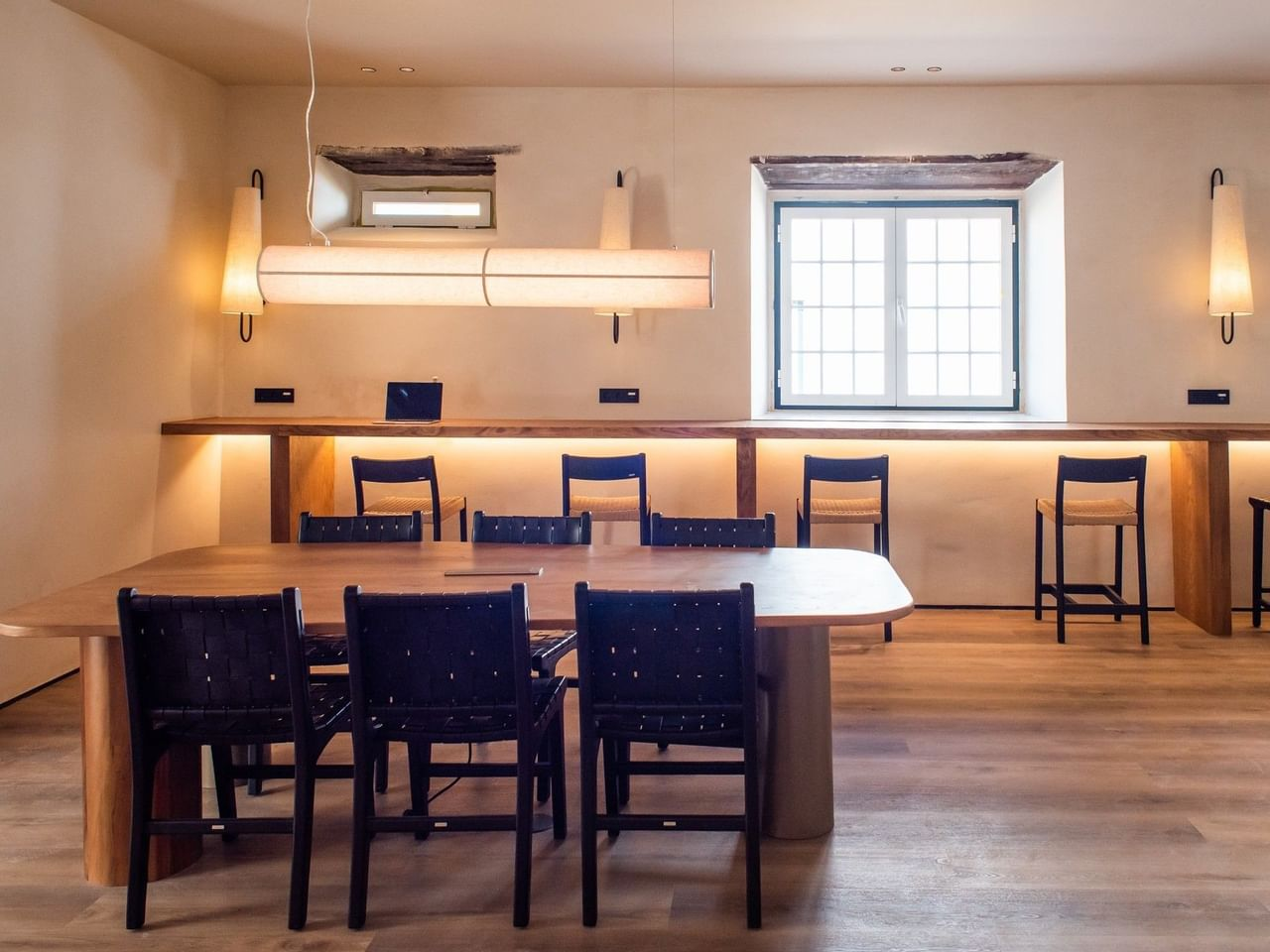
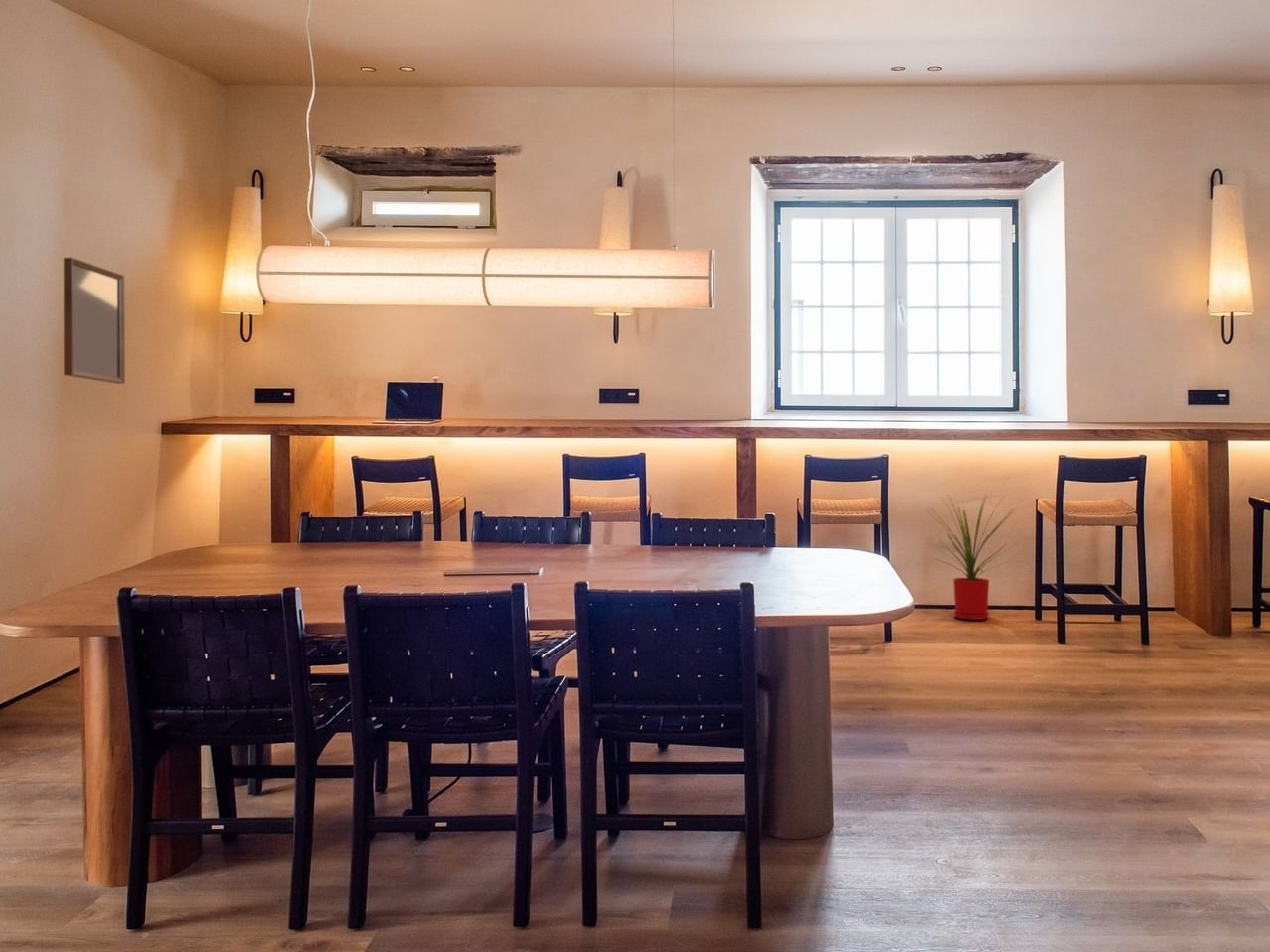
+ home mirror (95, 322)
+ house plant (970, 555)
